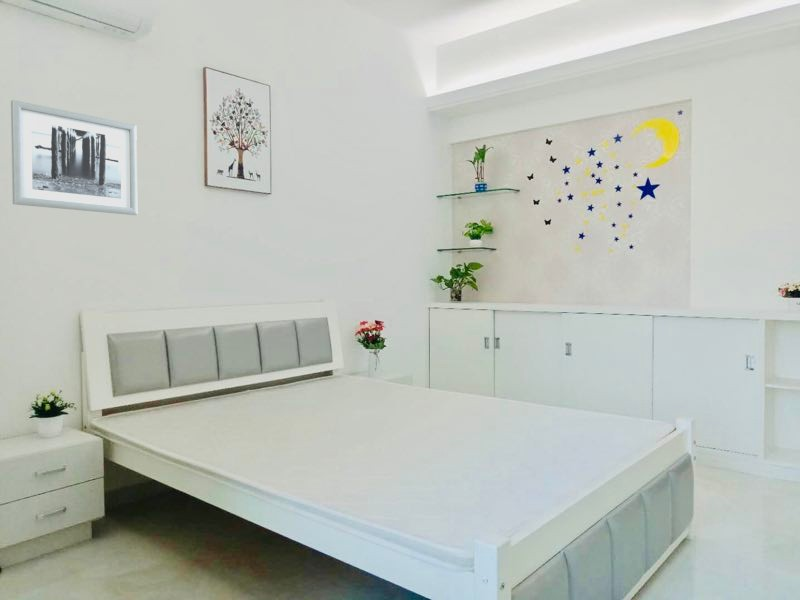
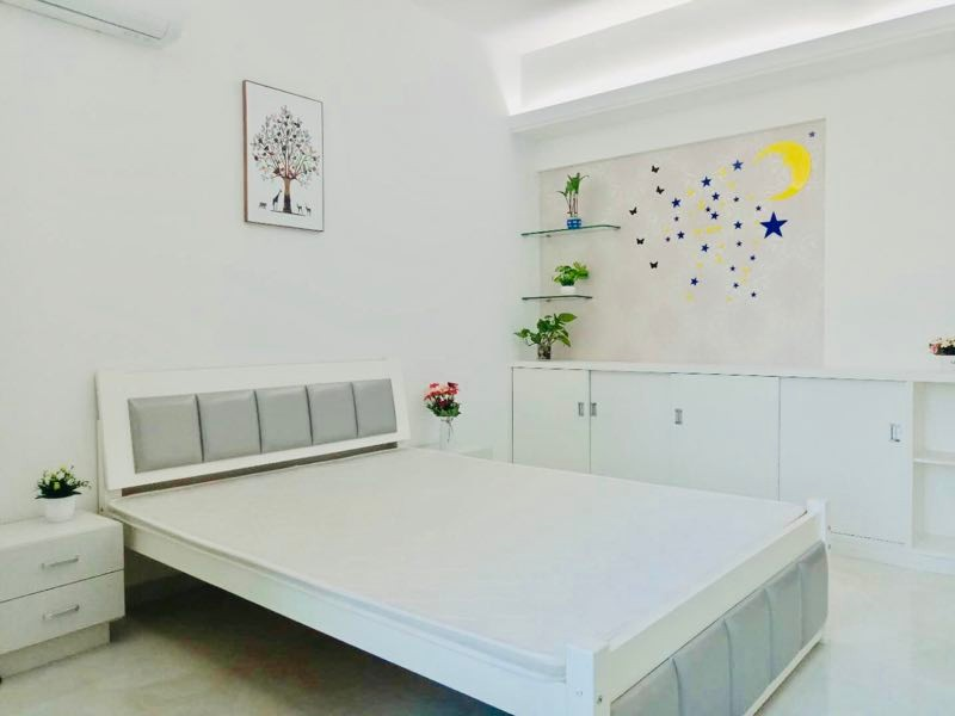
- wall art (78, 161)
